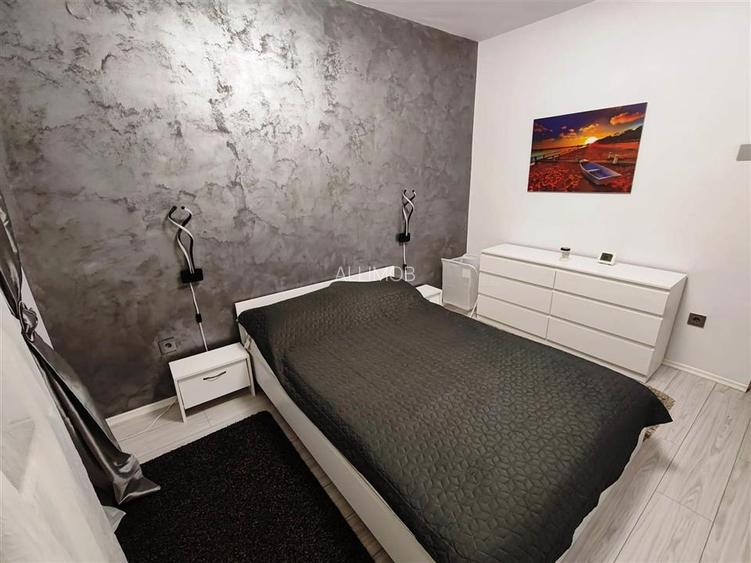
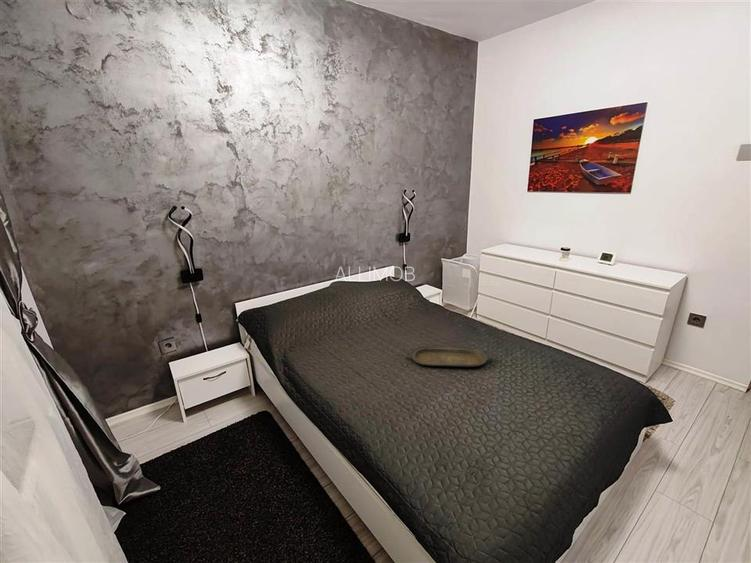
+ serving tray (448, 357)
